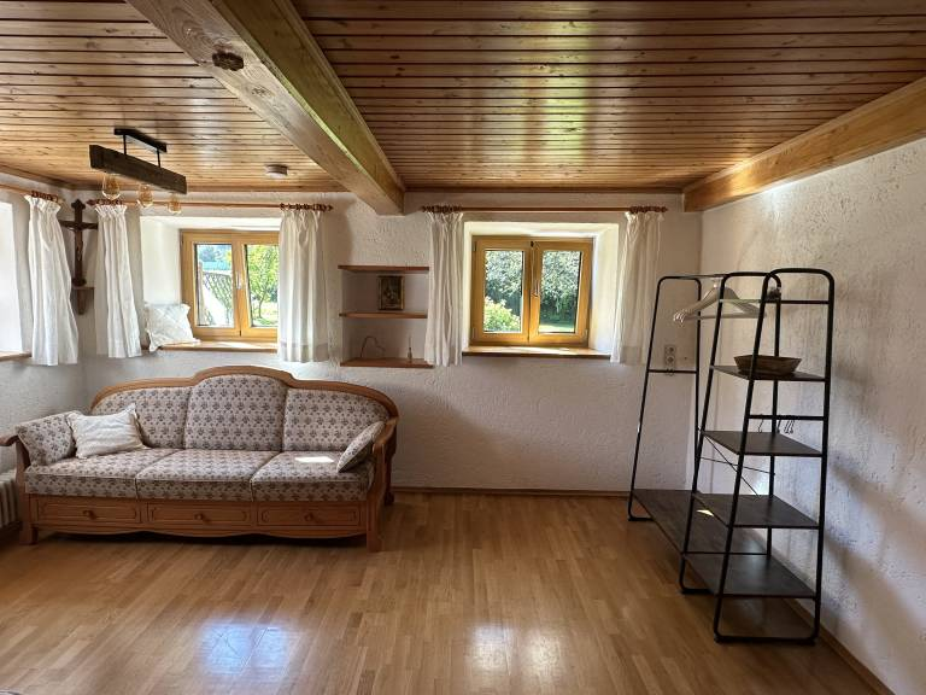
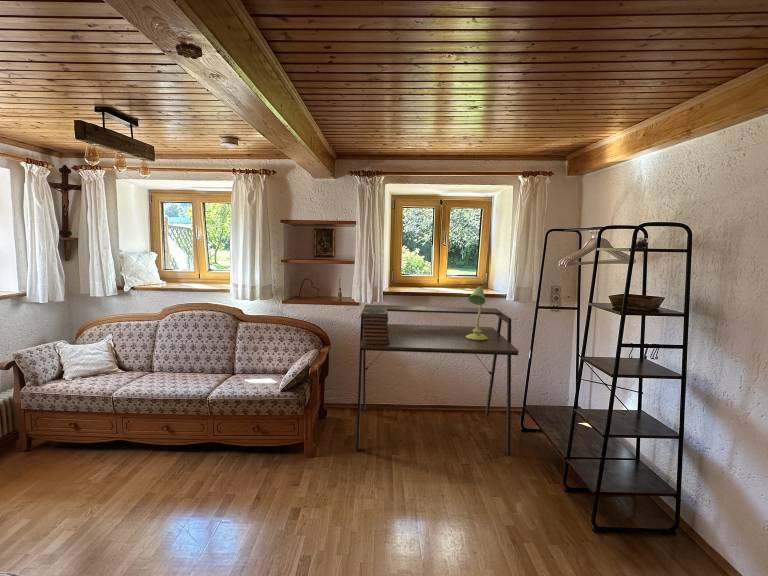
+ desk (431, 352)
+ table lamp (478, 312)
+ book stack (375, 325)
